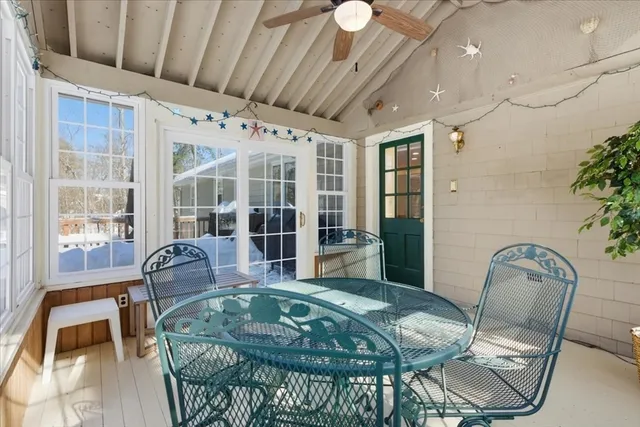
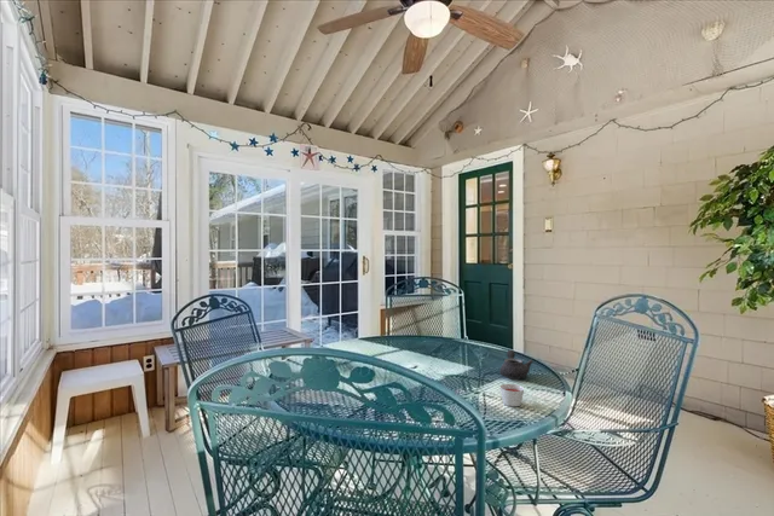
+ candle (512, 395)
+ teapot (514, 364)
